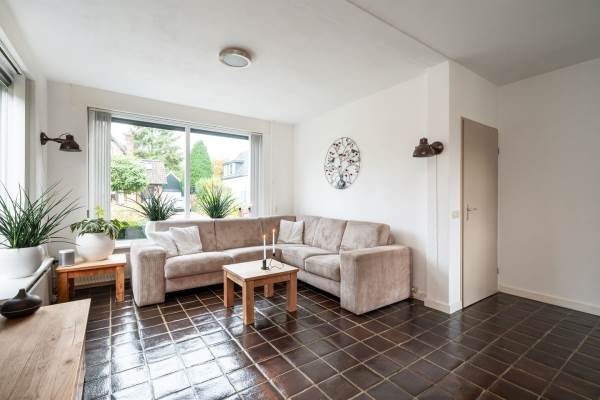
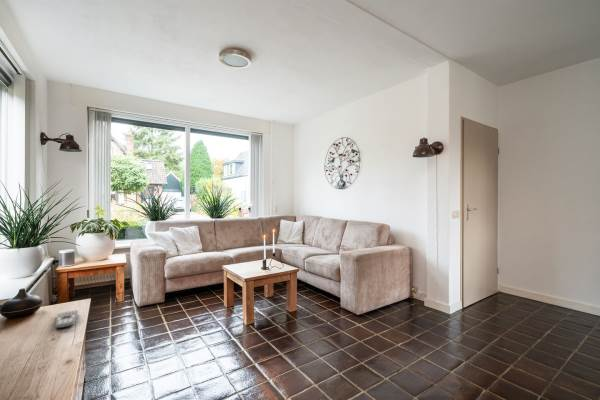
+ remote control (66, 319)
